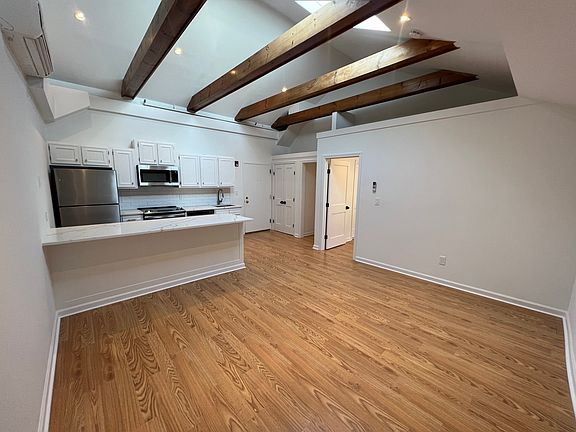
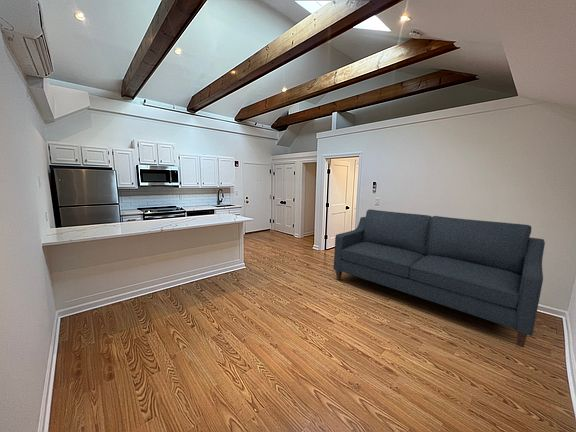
+ sofa (423, 255)
